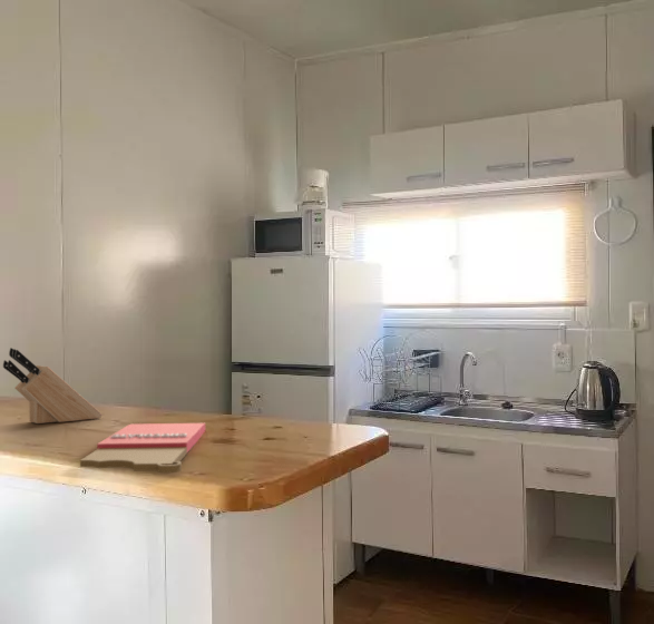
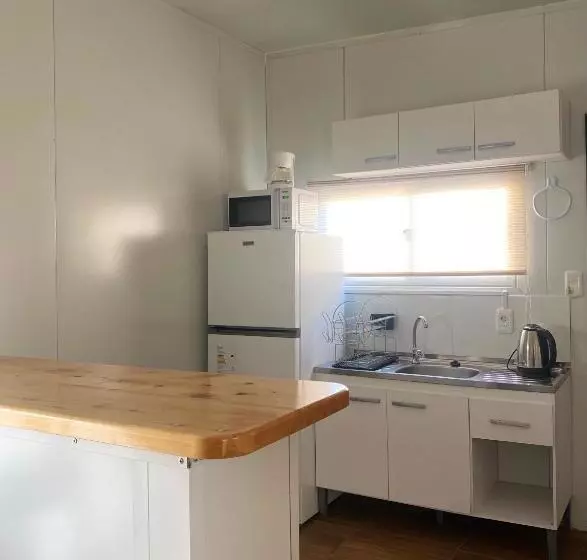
- cutting board (150, 443)
- knife block (52, 383)
